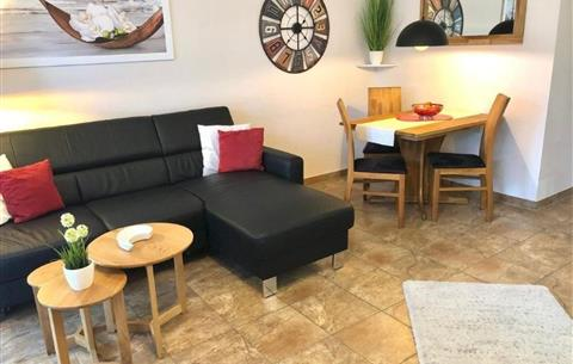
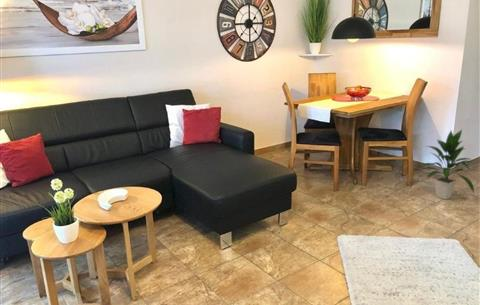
+ indoor plant (448, 165)
